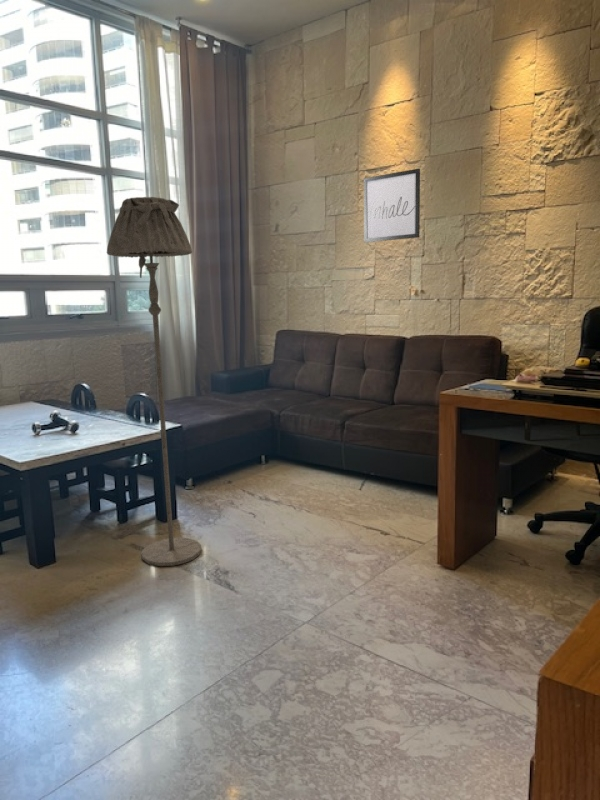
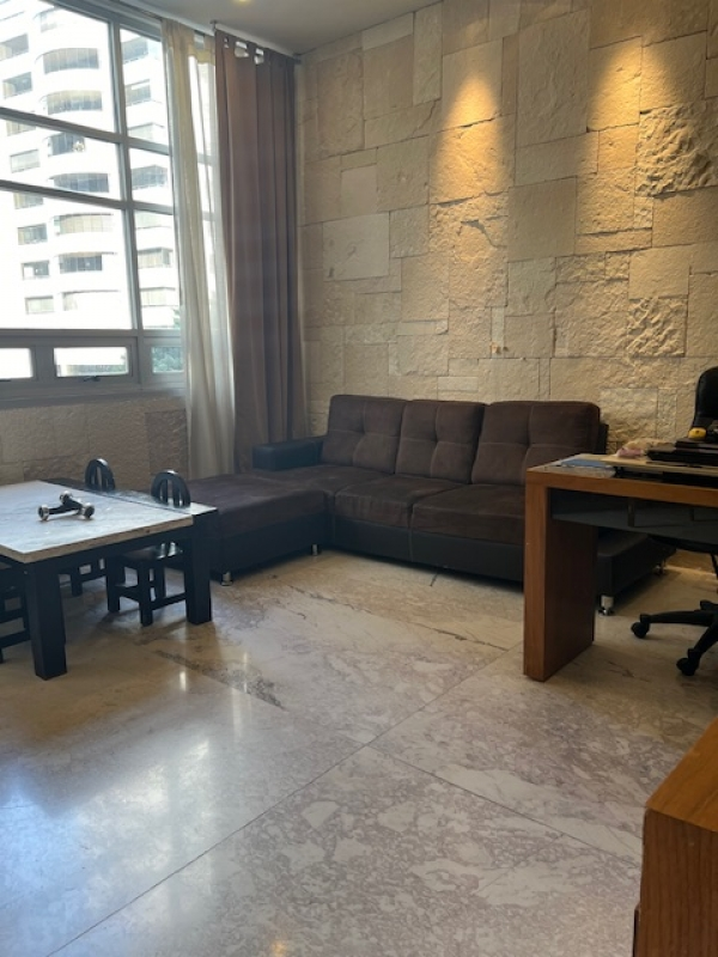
- floor lamp (159, 385)
- wall art (390, 207)
